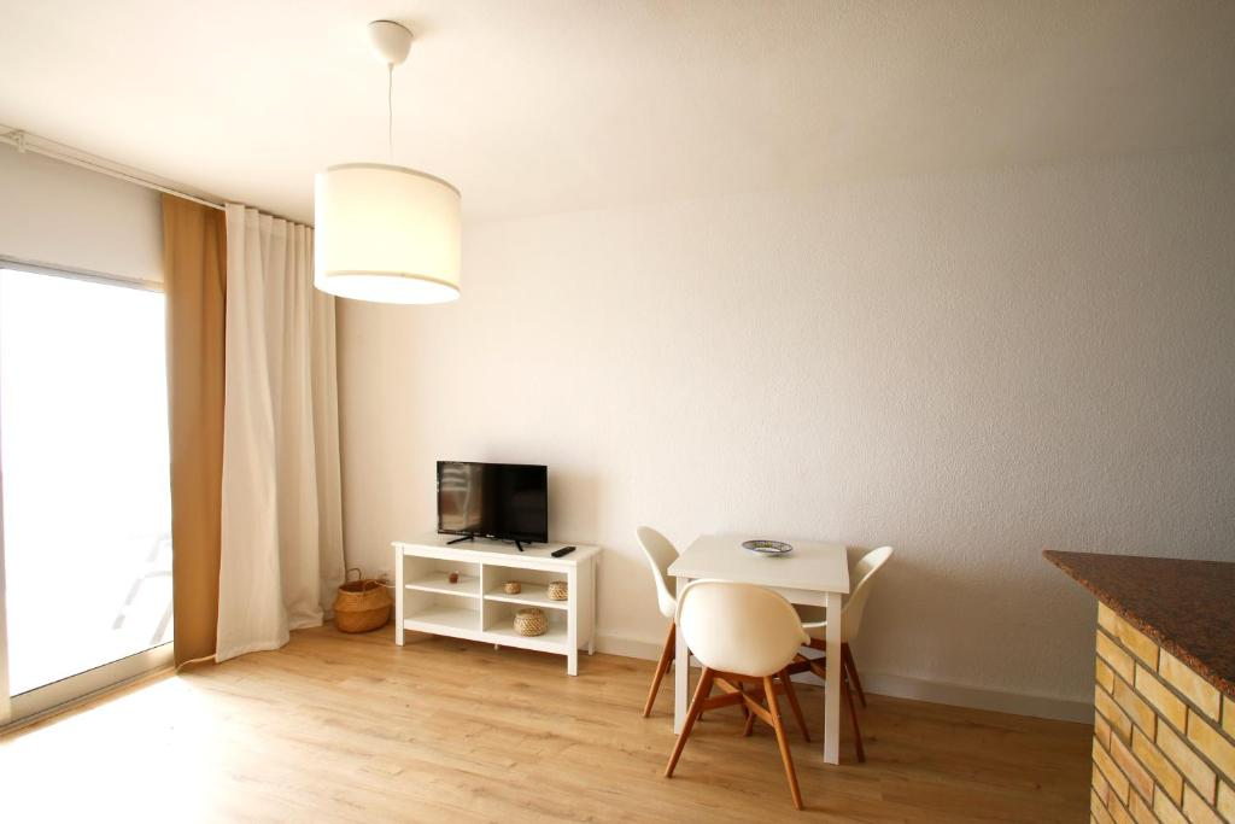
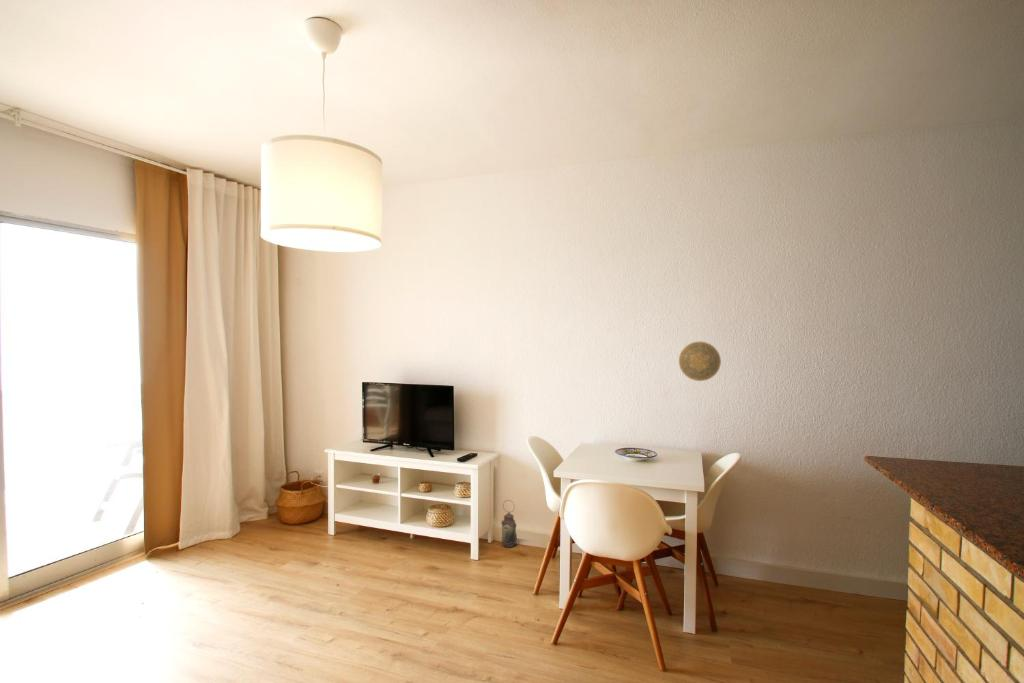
+ lantern (508, 522)
+ decorative plate (699, 361)
